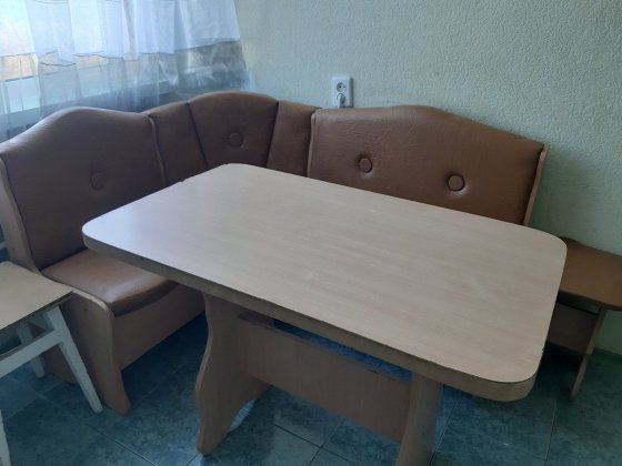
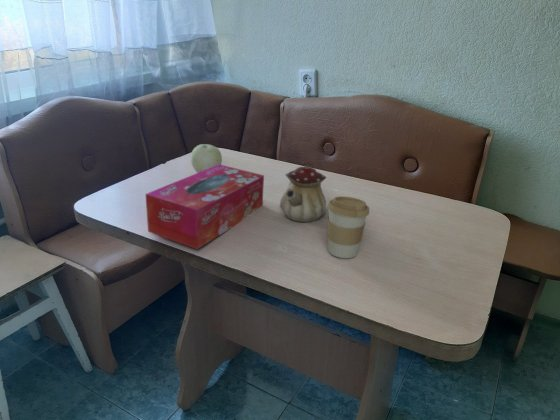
+ fruit (206, 160)
+ teapot (306, 187)
+ tissue box (209, 201)
+ coffee cup (346, 225)
